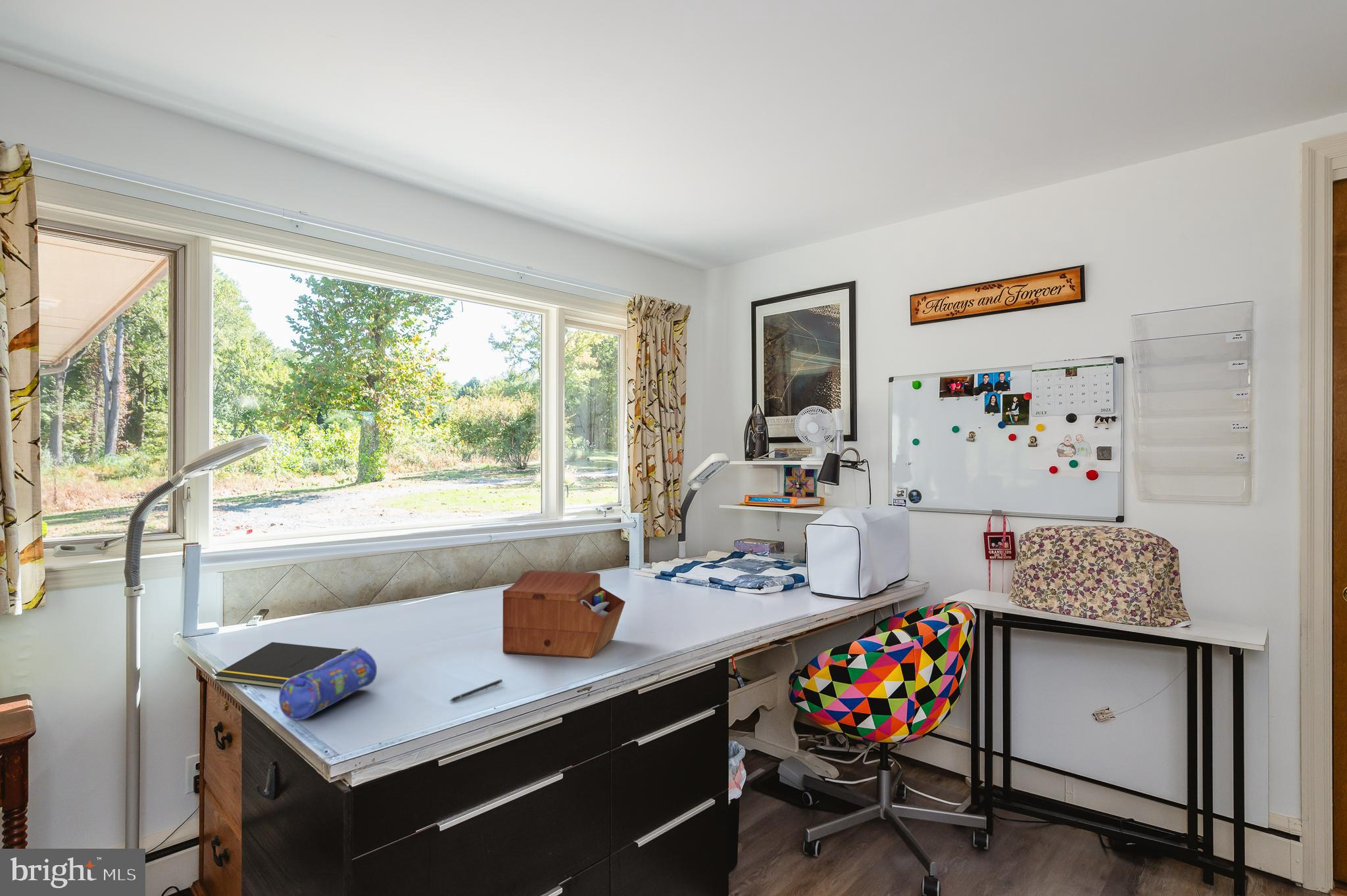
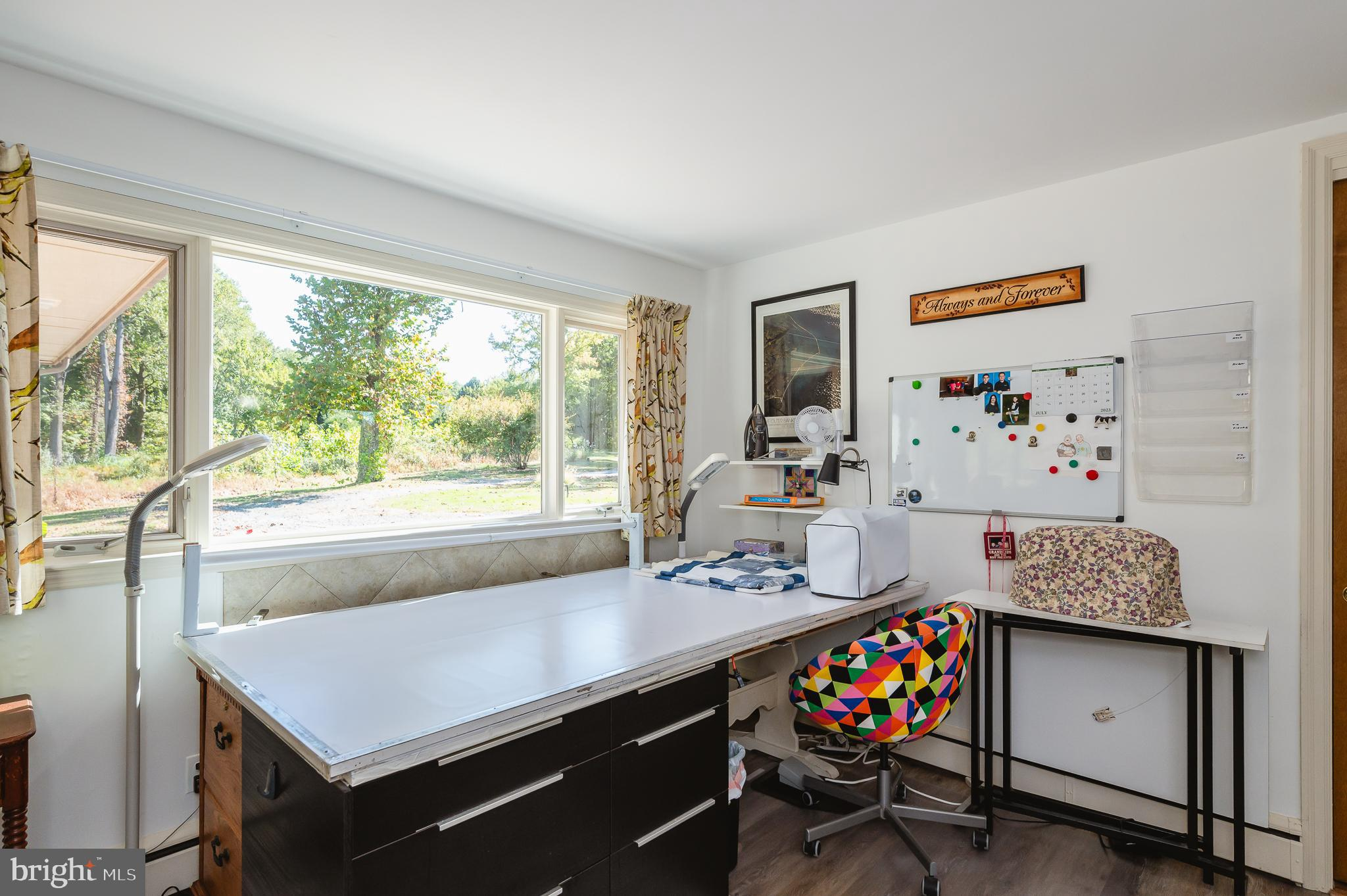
- pencil case (331, 680)
- pen (476, 690)
- sewing box (565, 611)
- notepad (283, 664)
